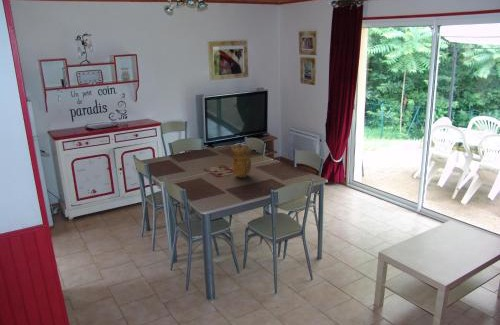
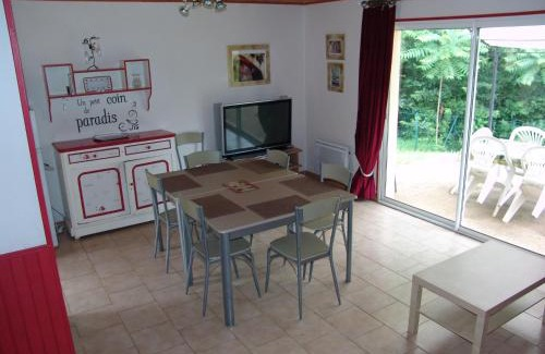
- vase (241, 159)
